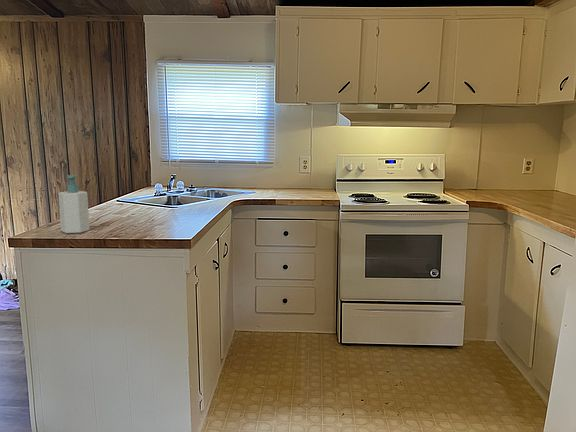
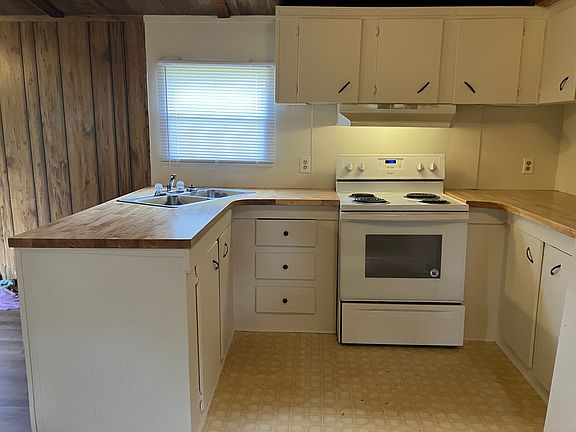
- soap bottle (73, 203)
